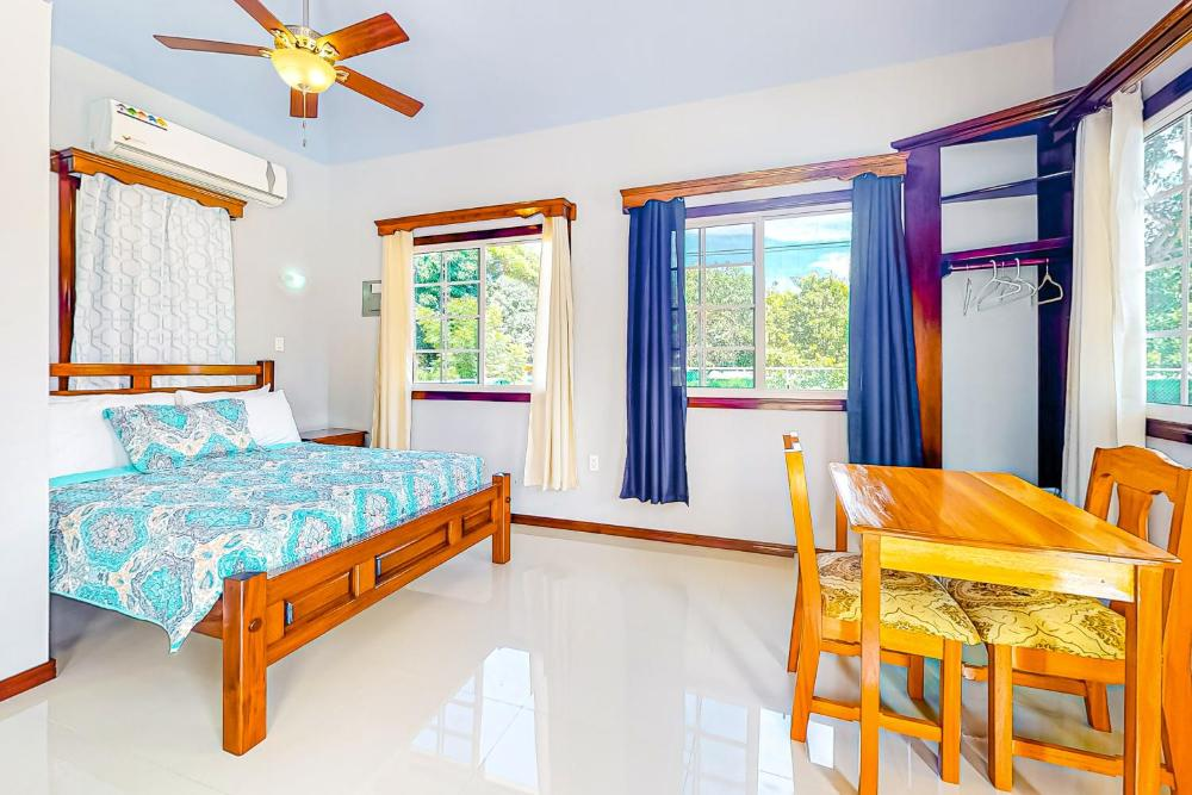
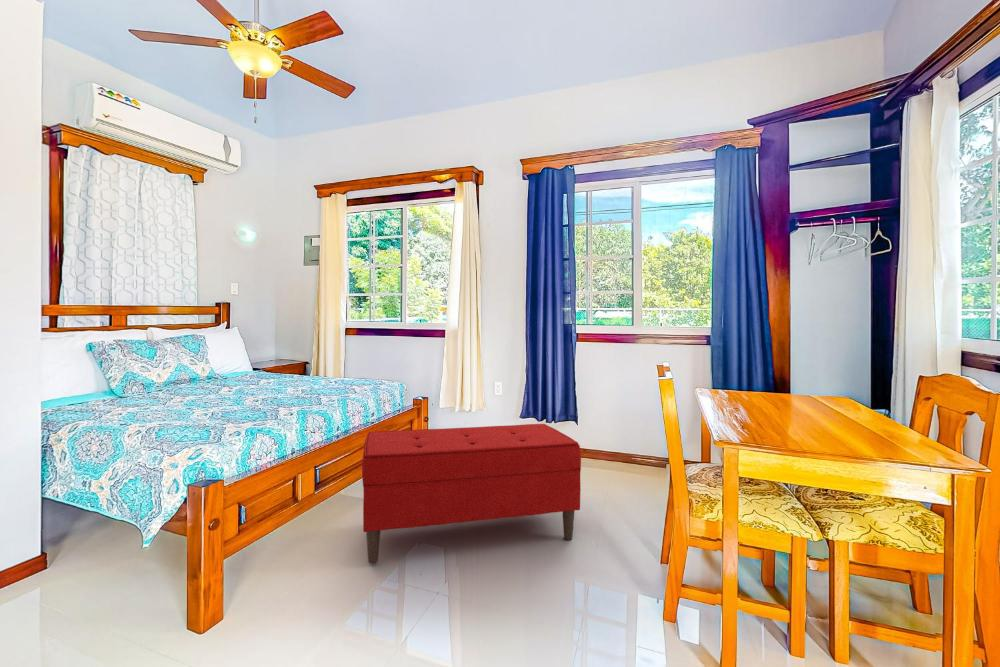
+ bench (468, 484)
